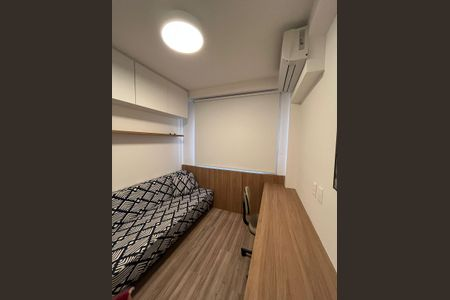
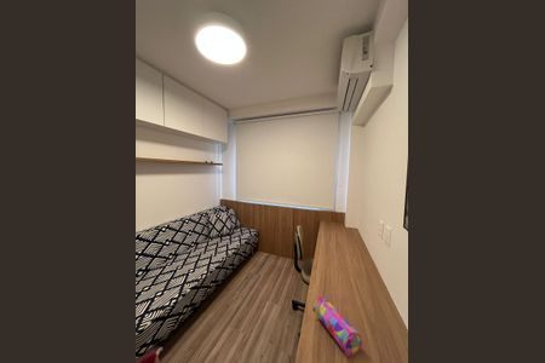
+ pencil case (334, 322)
